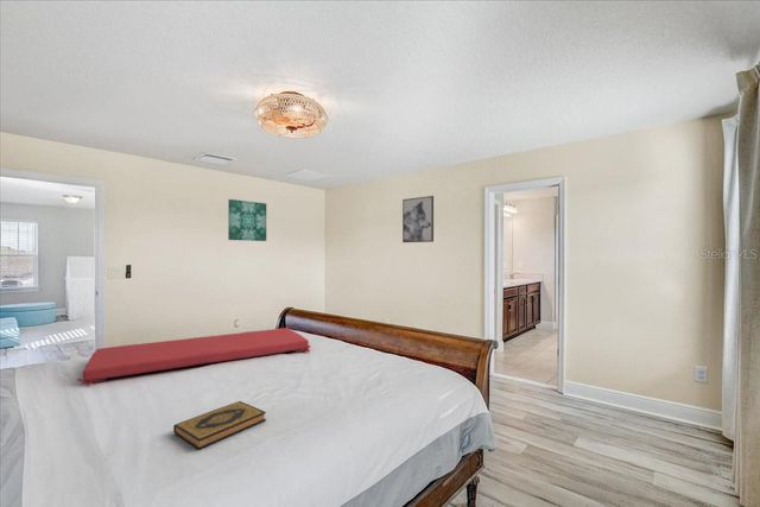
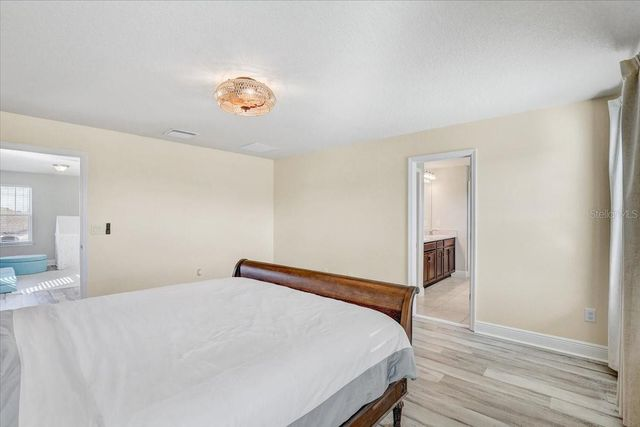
- wall art (247, 221)
- wall art (417, 220)
- hardback book (221, 422)
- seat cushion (208, 349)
